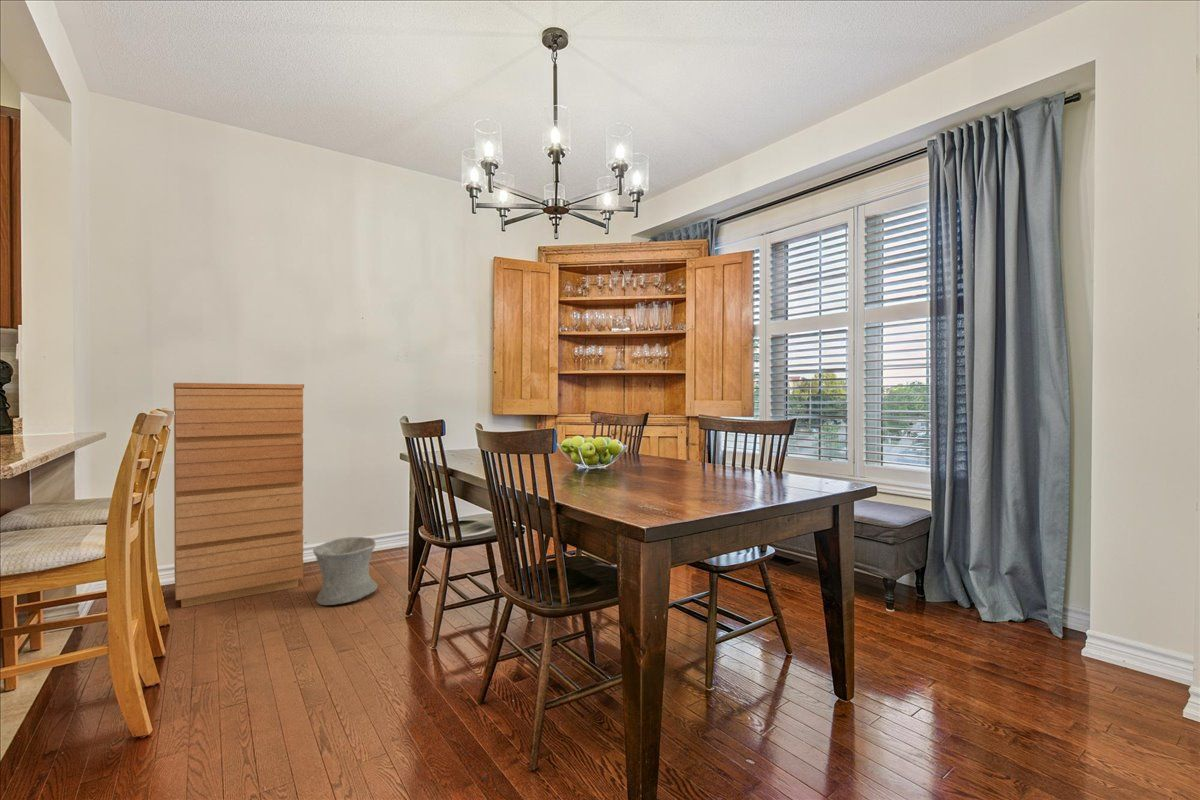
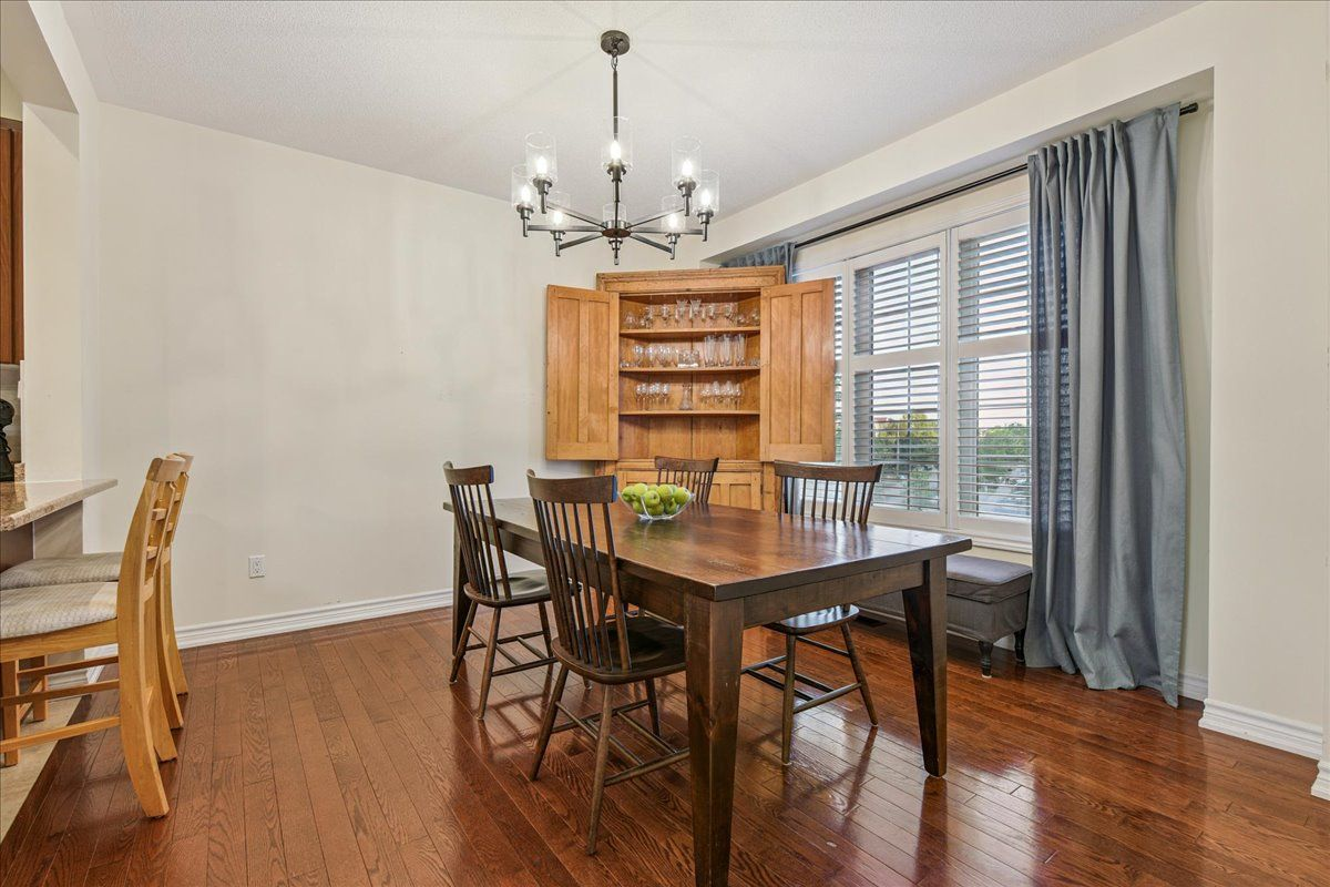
- vase (345, 569)
- dresser (238, 484)
